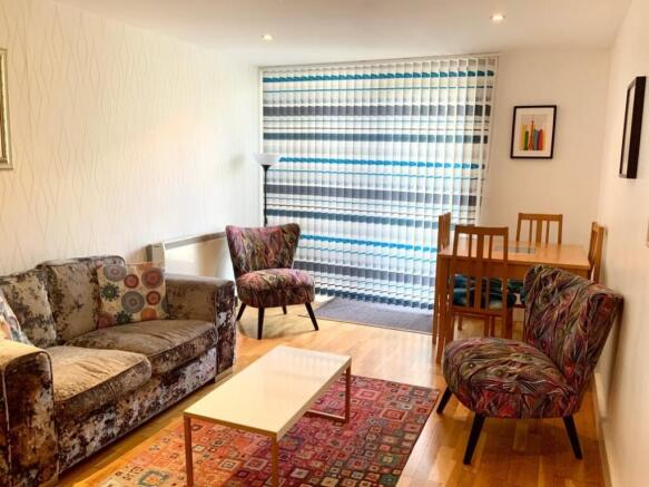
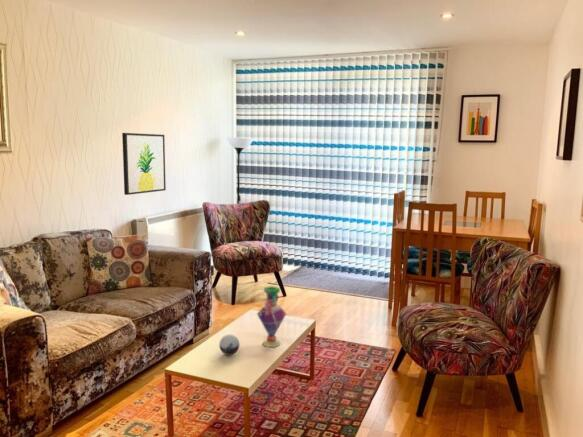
+ decorative orb (229, 344)
+ wall art (145, 163)
+ vase (271, 316)
